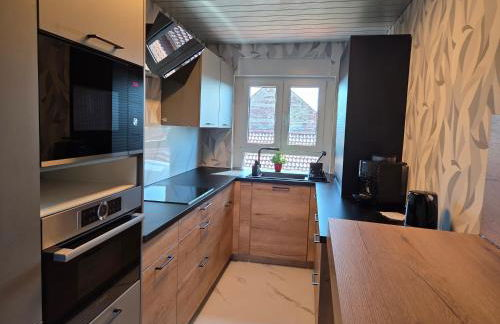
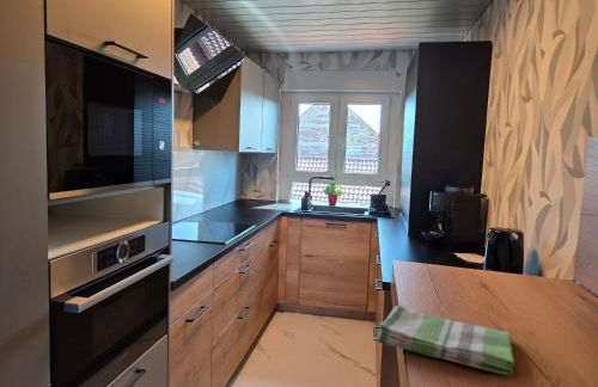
+ dish towel (445, 332)
